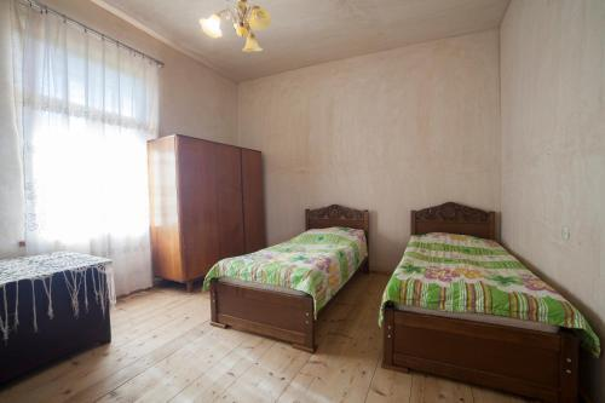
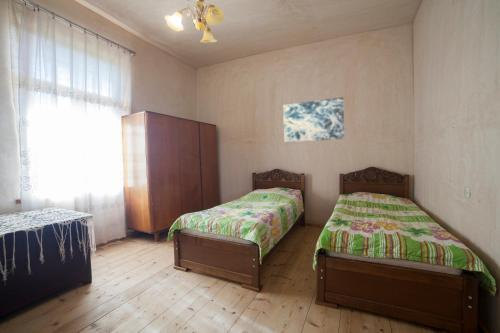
+ wall art (312, 121)
